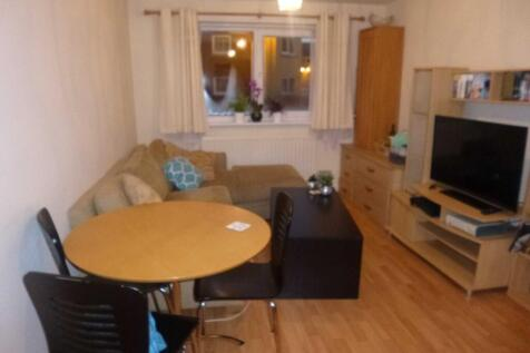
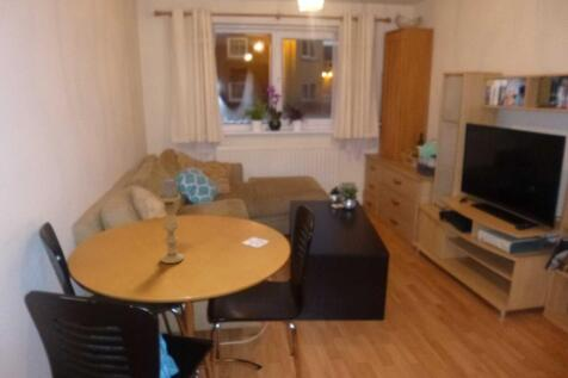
+ candle holder (169, 219)
